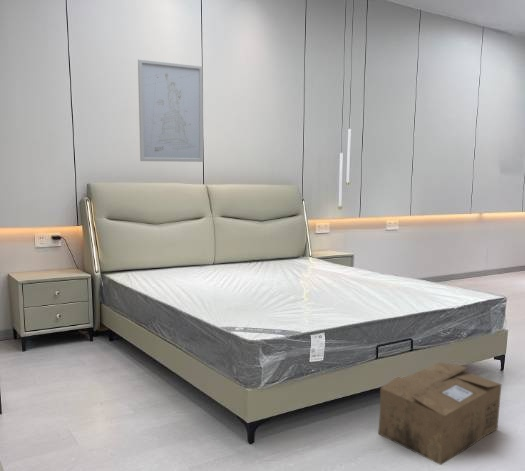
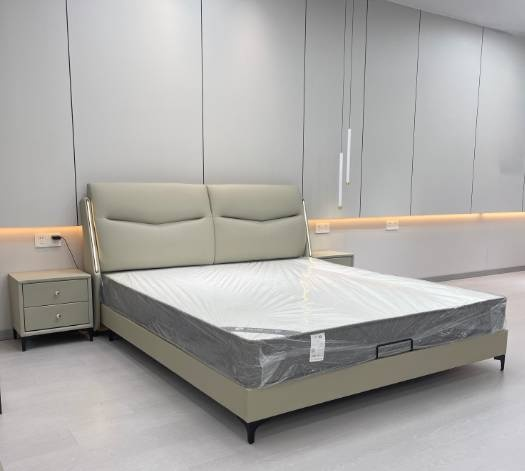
- cardboard box (440, 406)
- wall art (171, 112)
